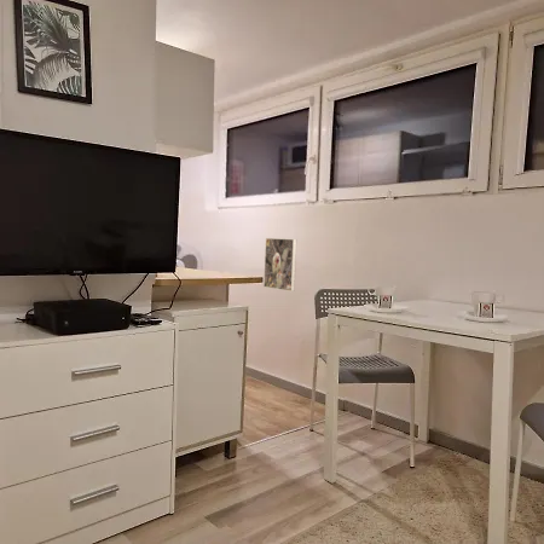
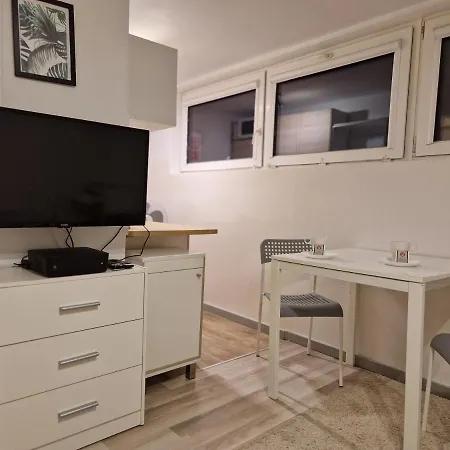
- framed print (279, 264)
